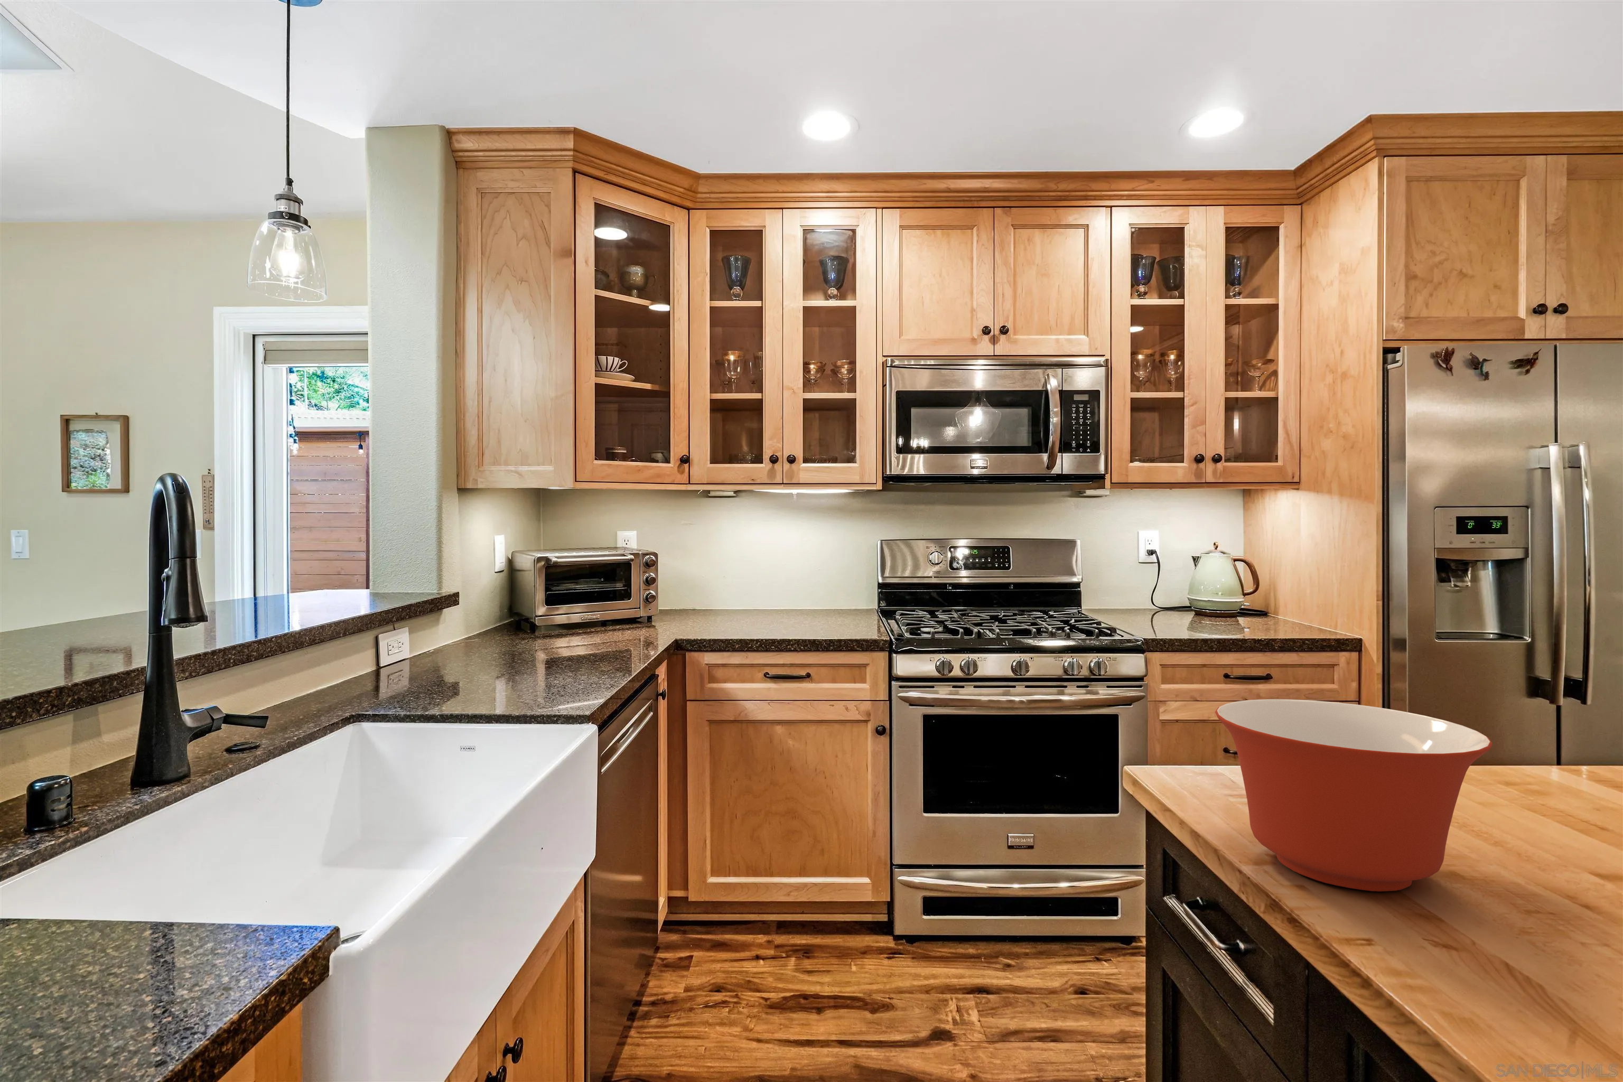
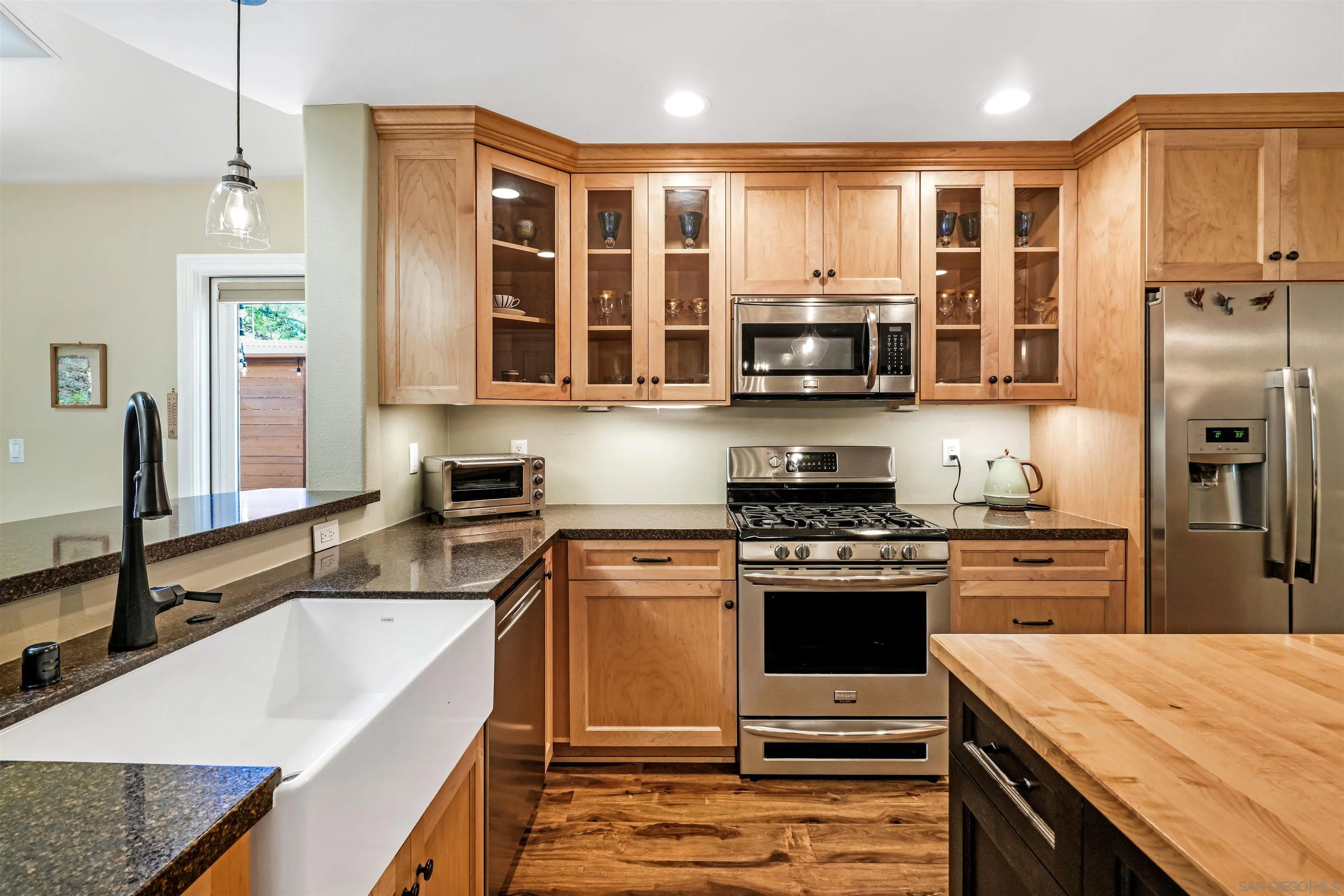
- mixing bowl (1342, 795)
